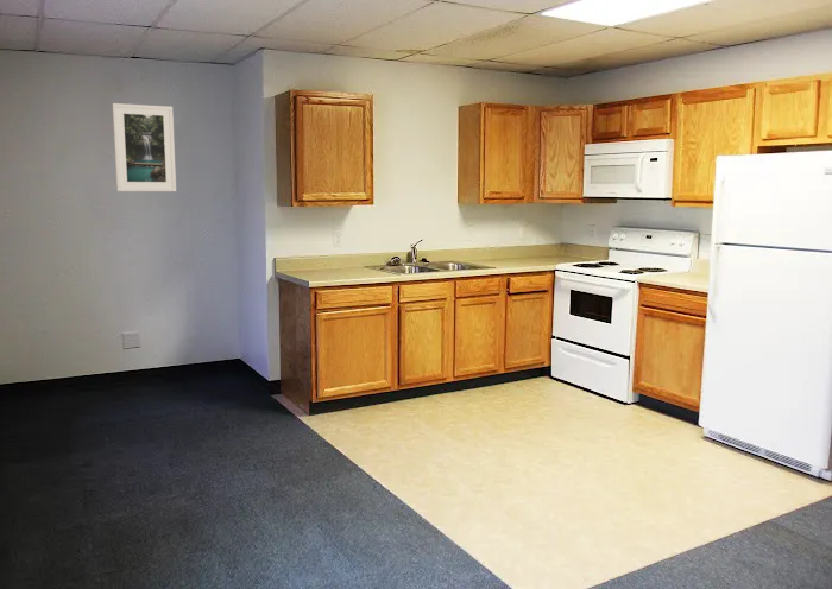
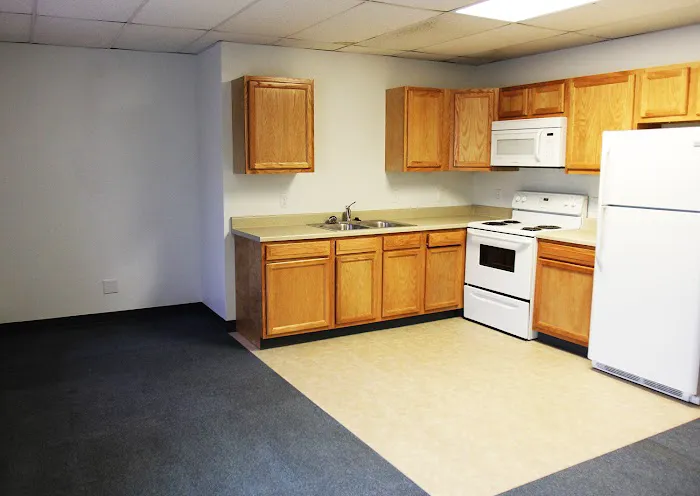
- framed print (145, 148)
